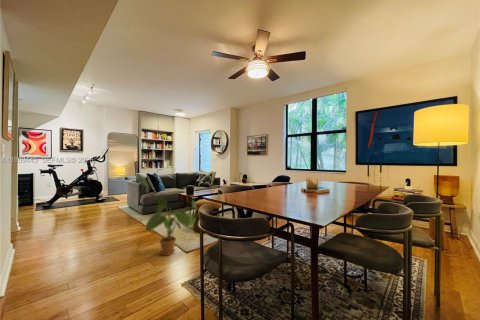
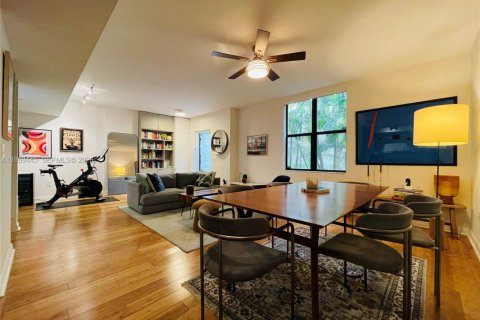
- house plant (173, 227)
